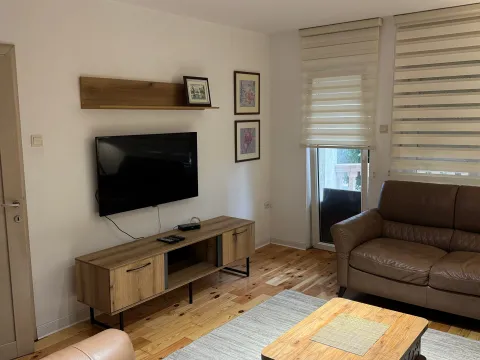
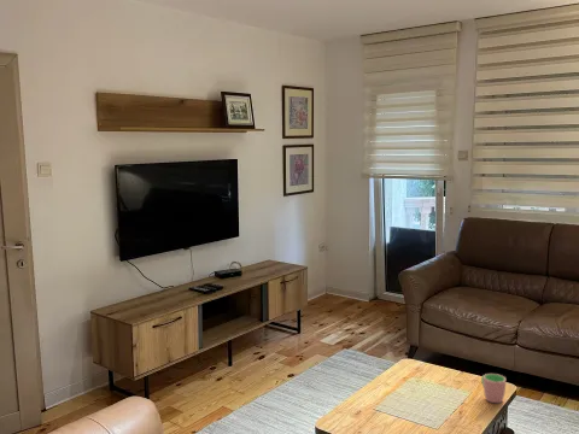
+ cup (491, 387)
